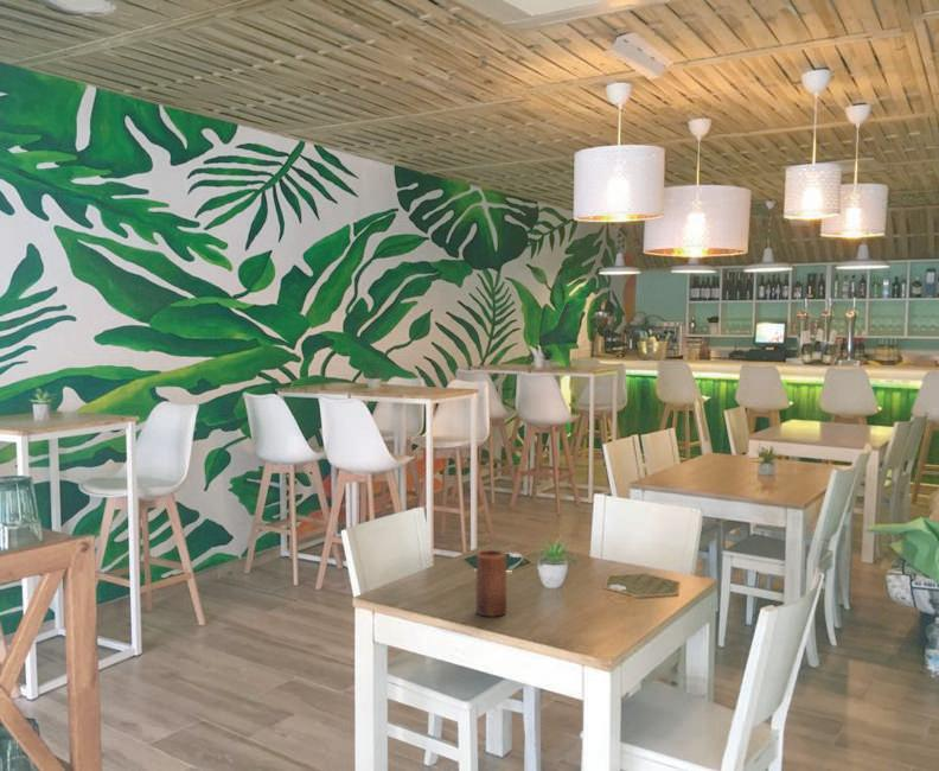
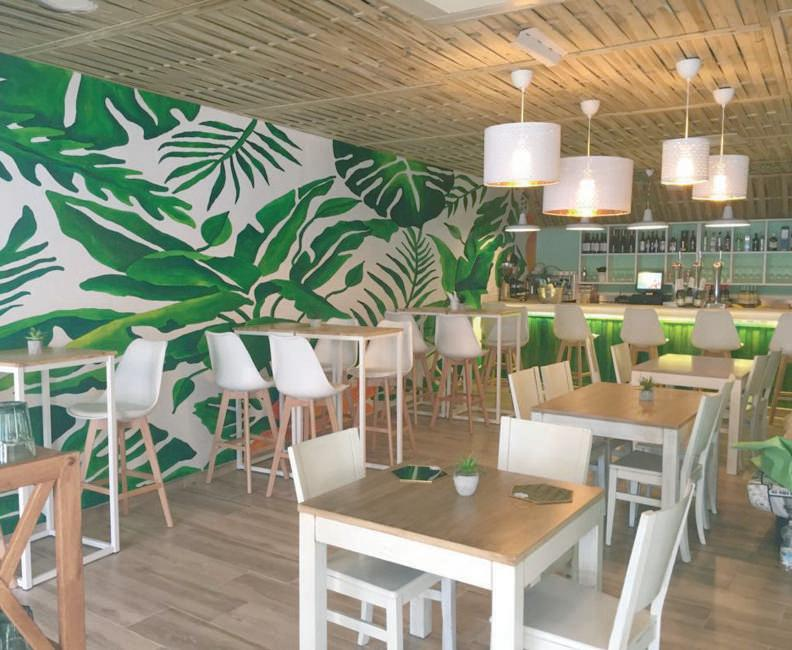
- candle (491, 582)
